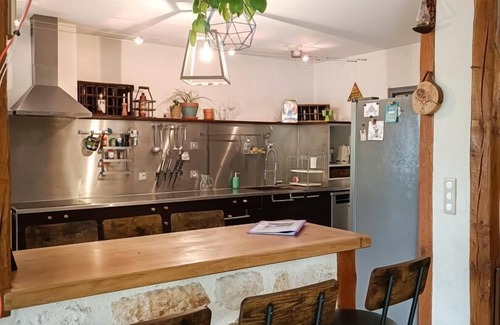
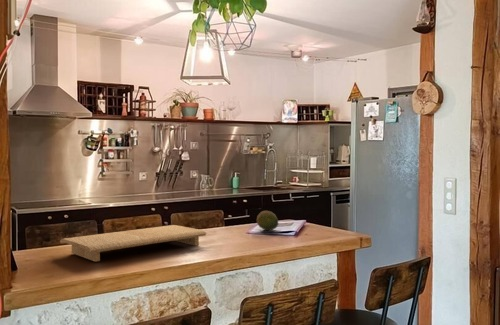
+ fruit (268, 220)
+ cutting board (136, 241)
